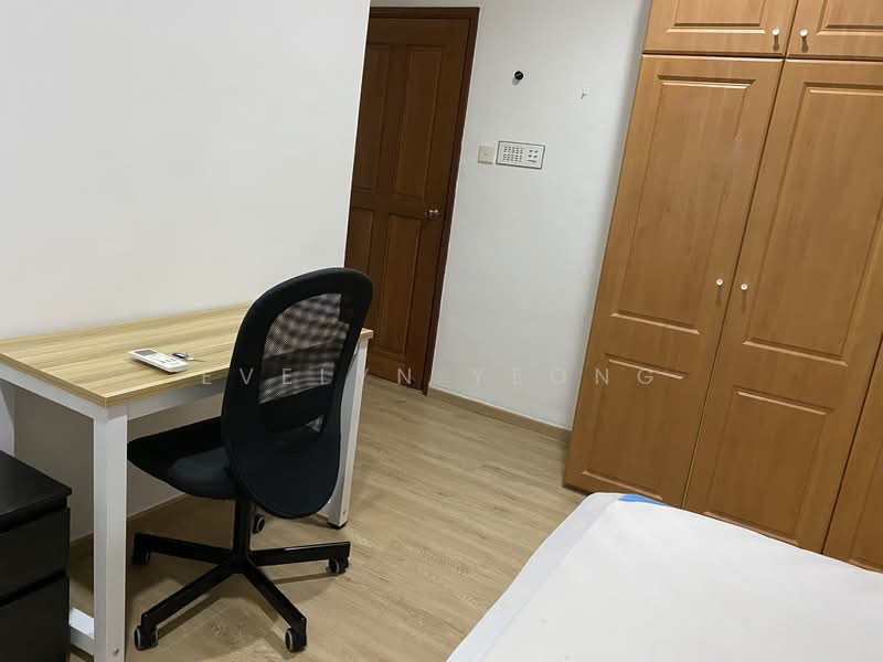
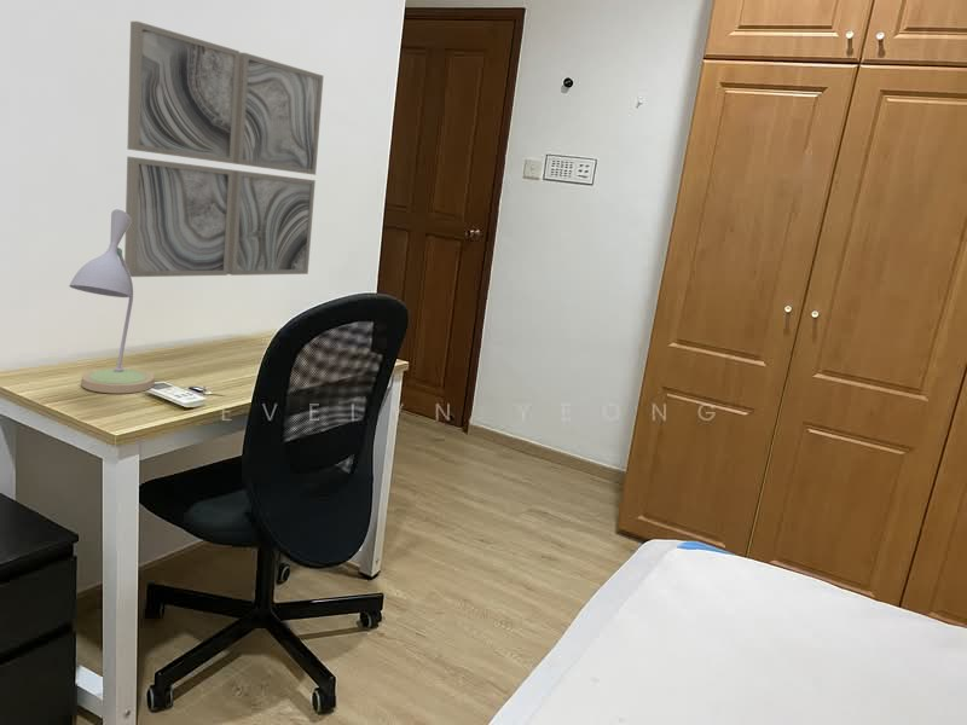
+ desk lamp (115, 296)
+ wall art (231, 169)
